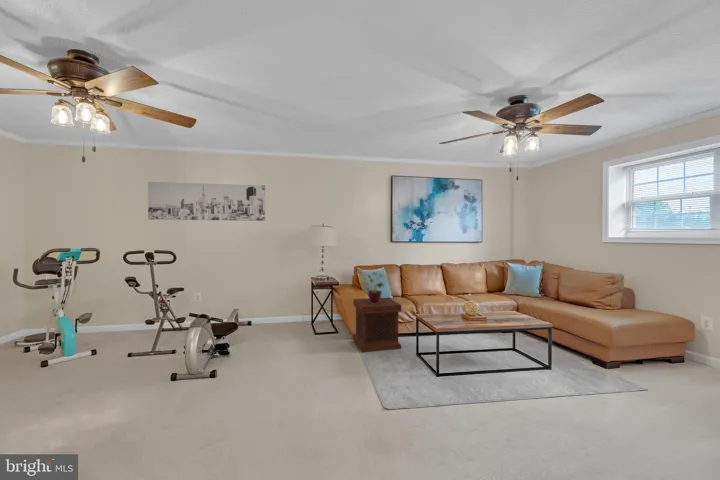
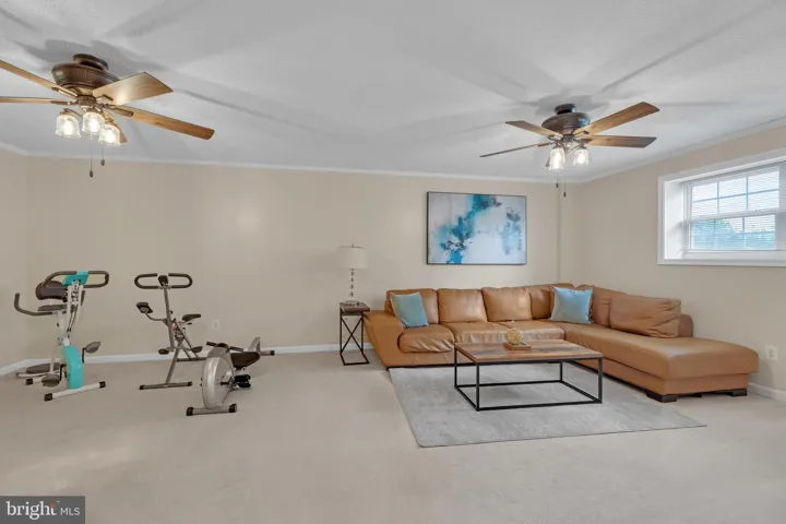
- potted plant (374, 286)
- side table (376, 323)
- wall art (208, 202)
